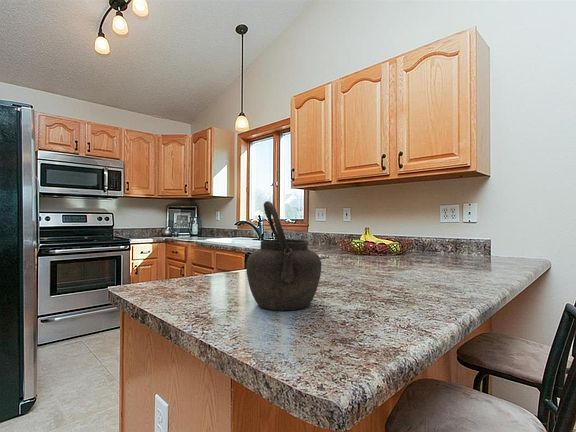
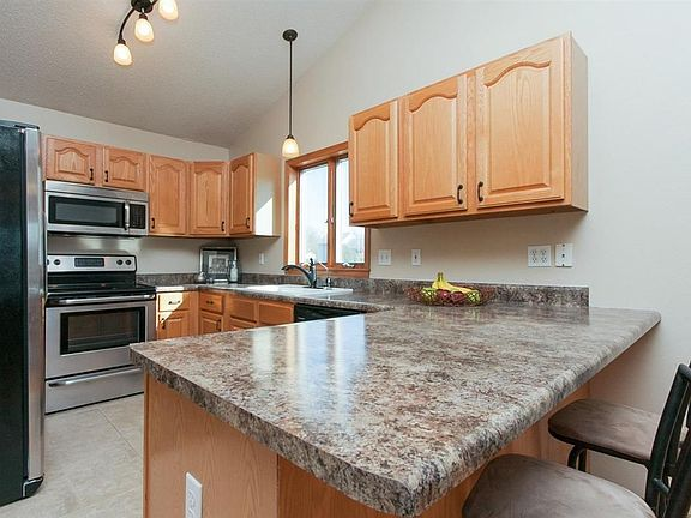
- kettle (281, 253)
